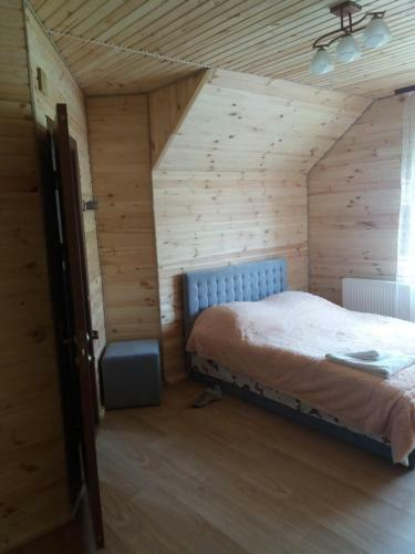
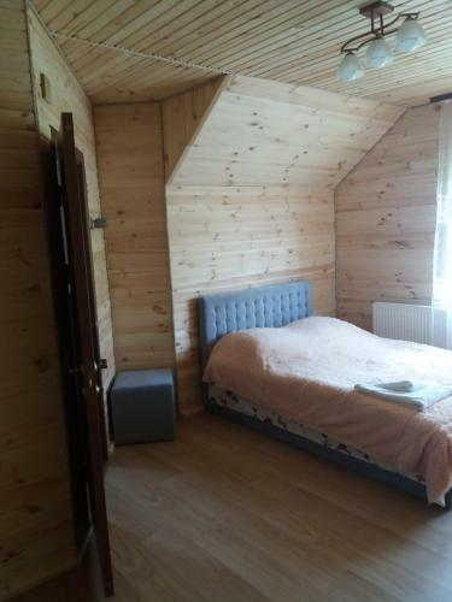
- sneaker (206, 394)
